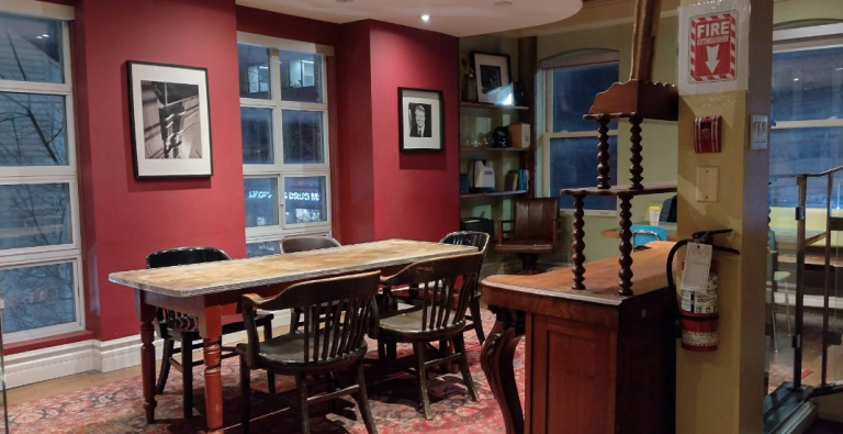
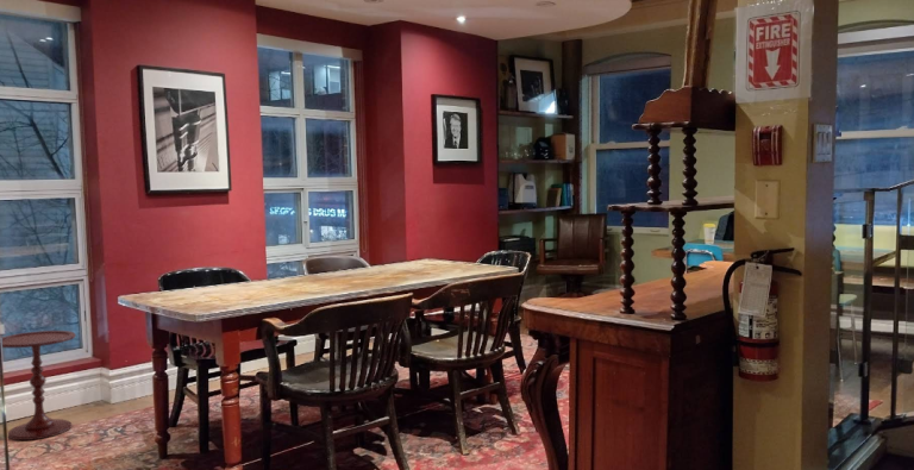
+ side table (37, 383)
